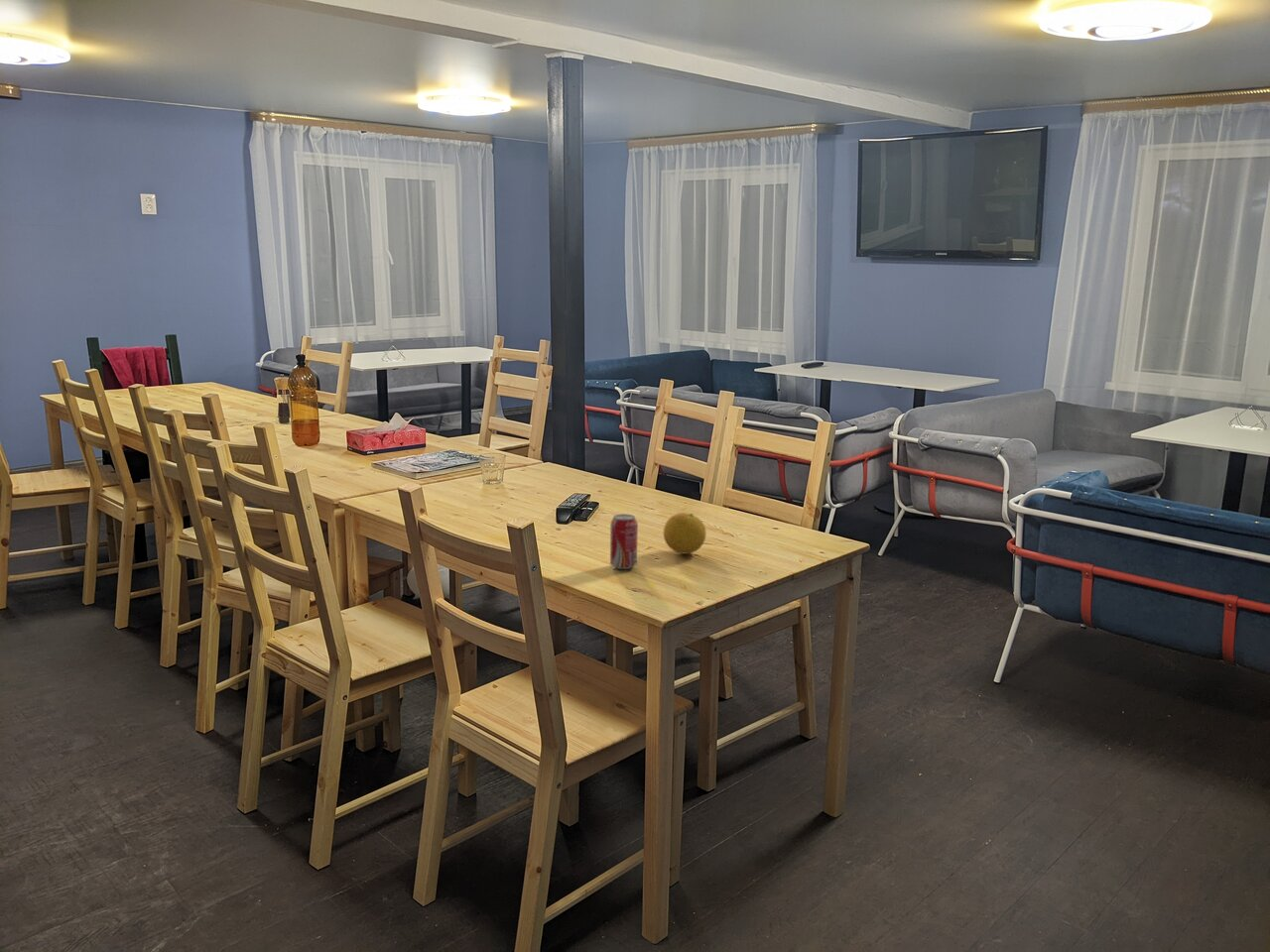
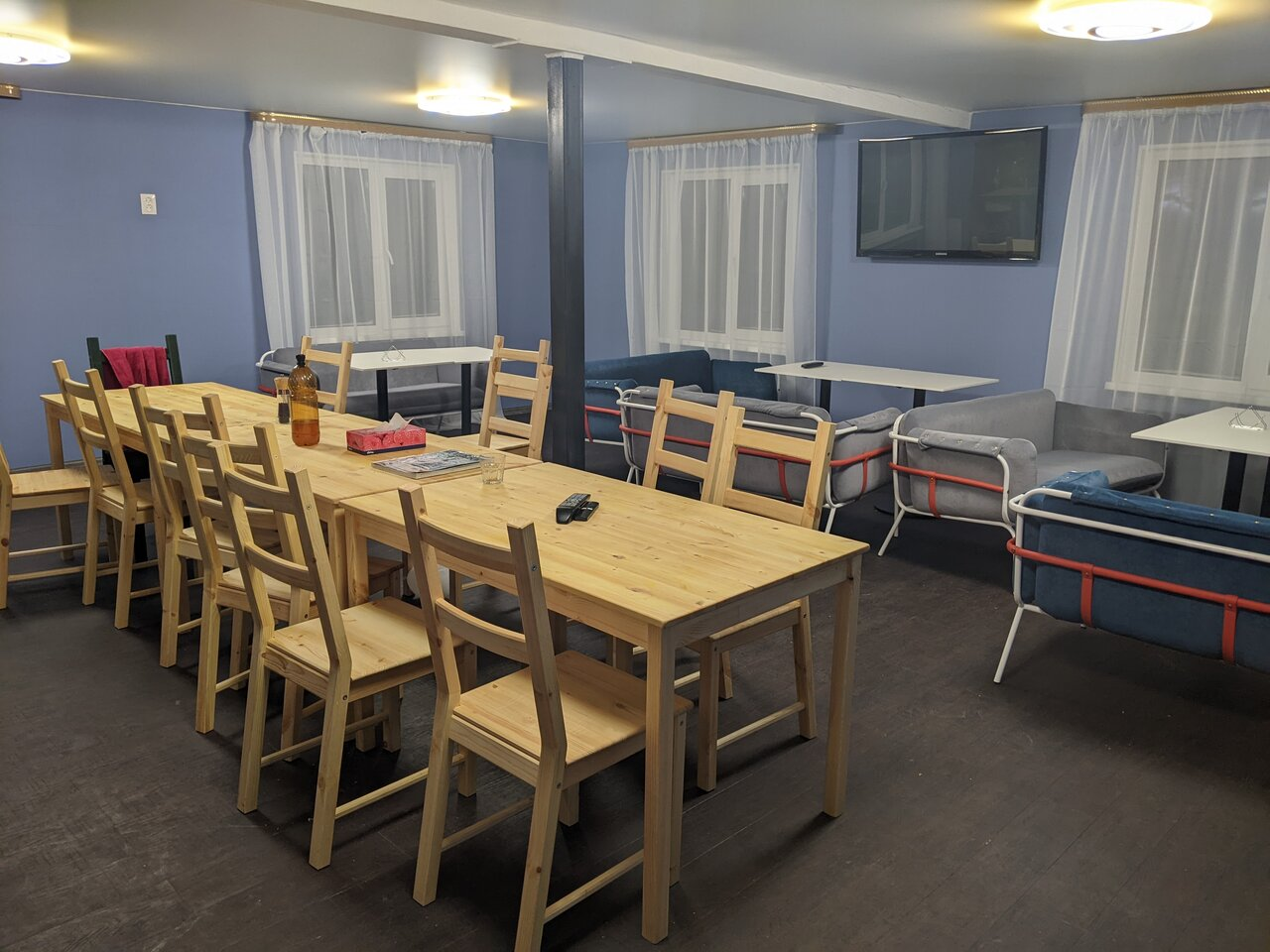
- fruit (685, 533)
- beverage can (623, 541)
